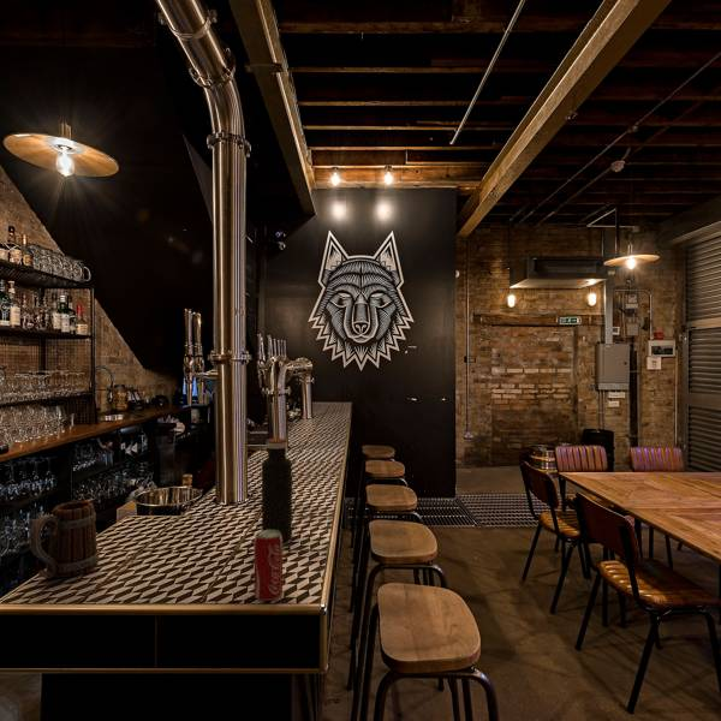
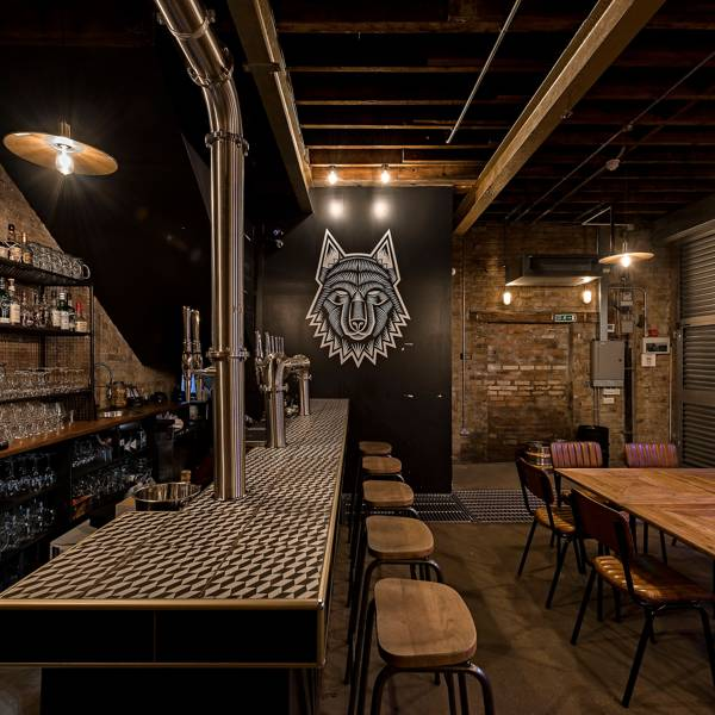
- beverage can (268, 562)
- water bottle (276, 488)
- beer mug (64, 540)
